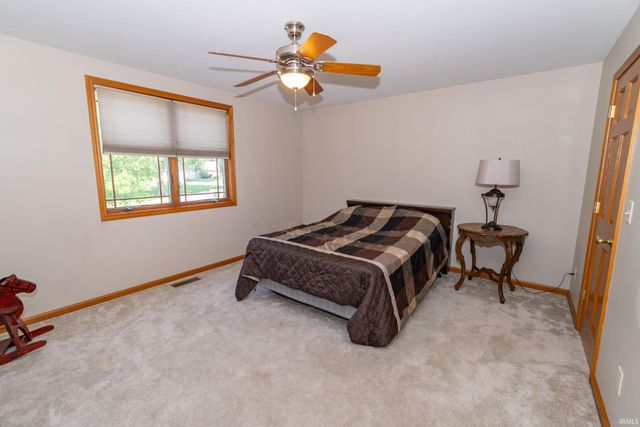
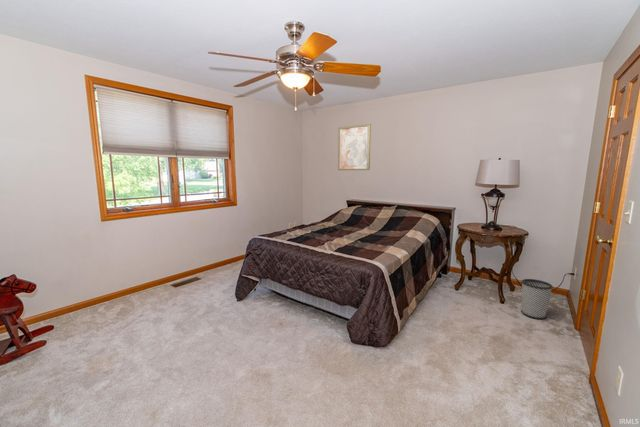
+ wall art (353, 148)
+ wastebasket (535, 298)
